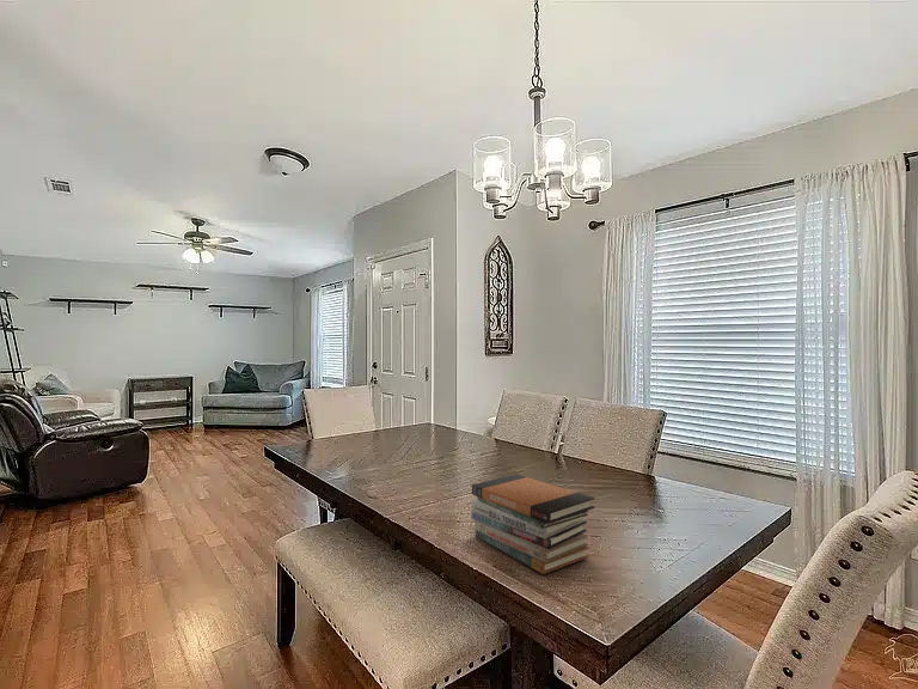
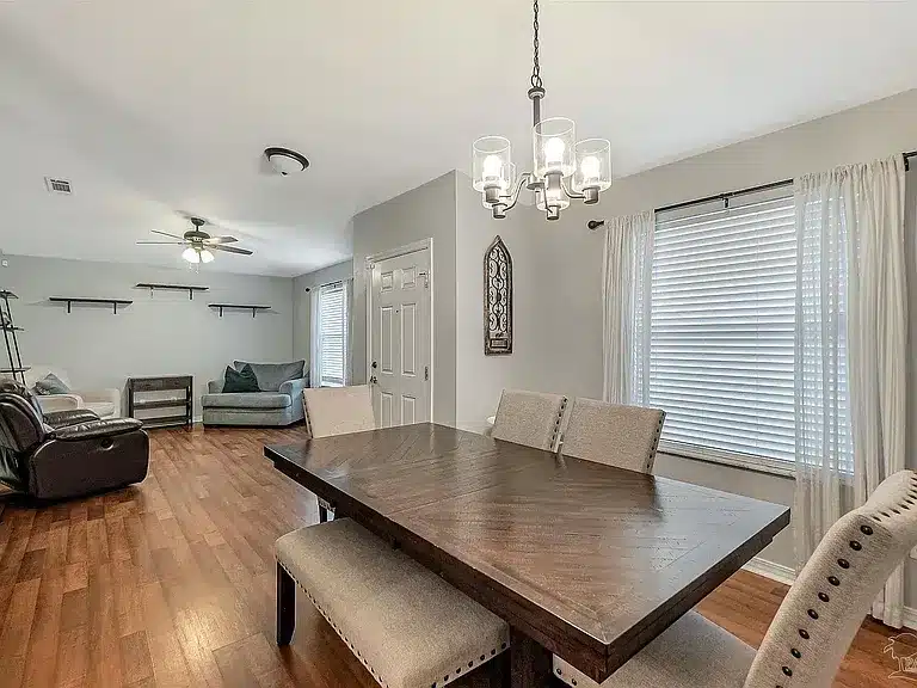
- book stack (528, 518)
